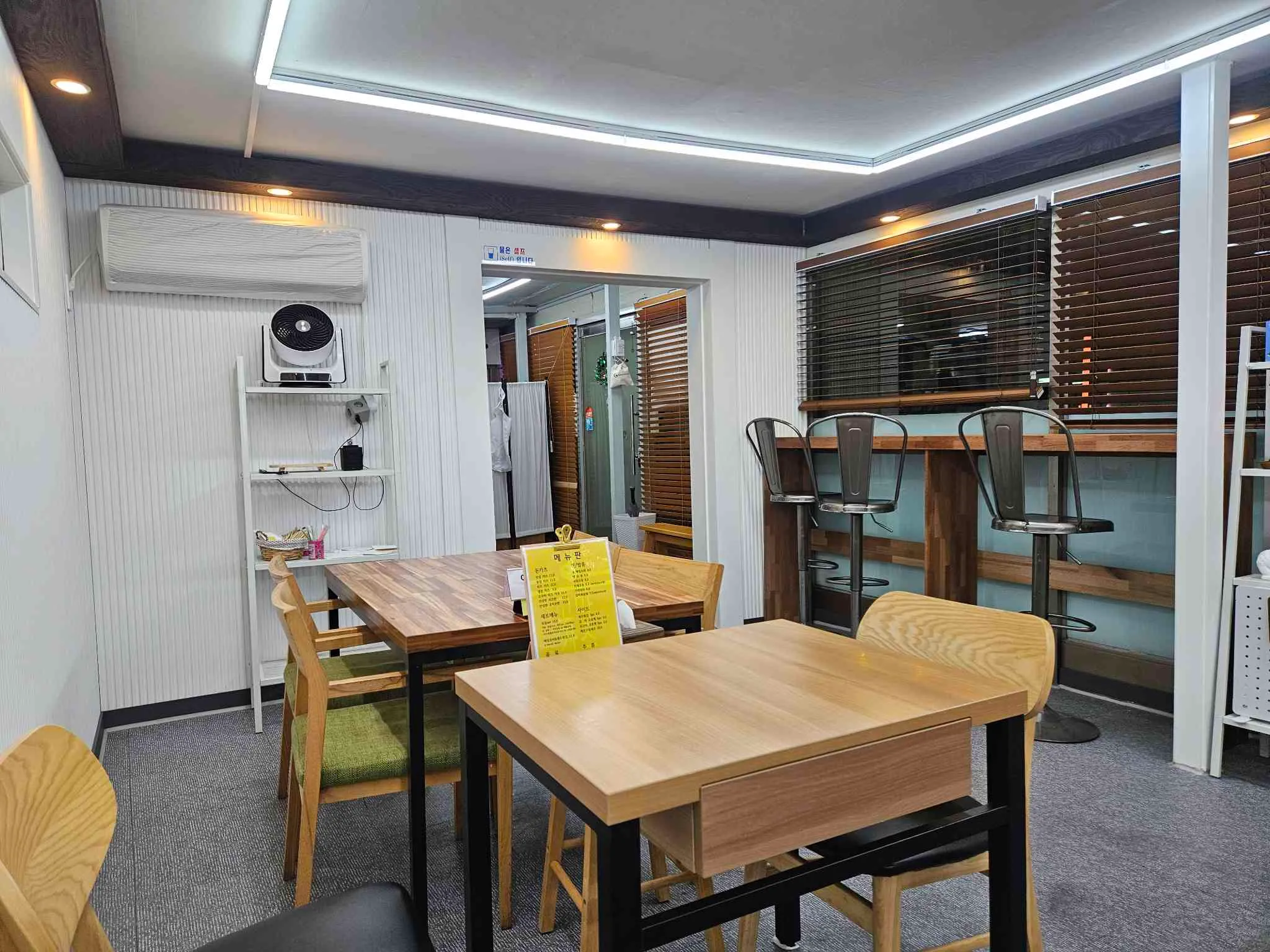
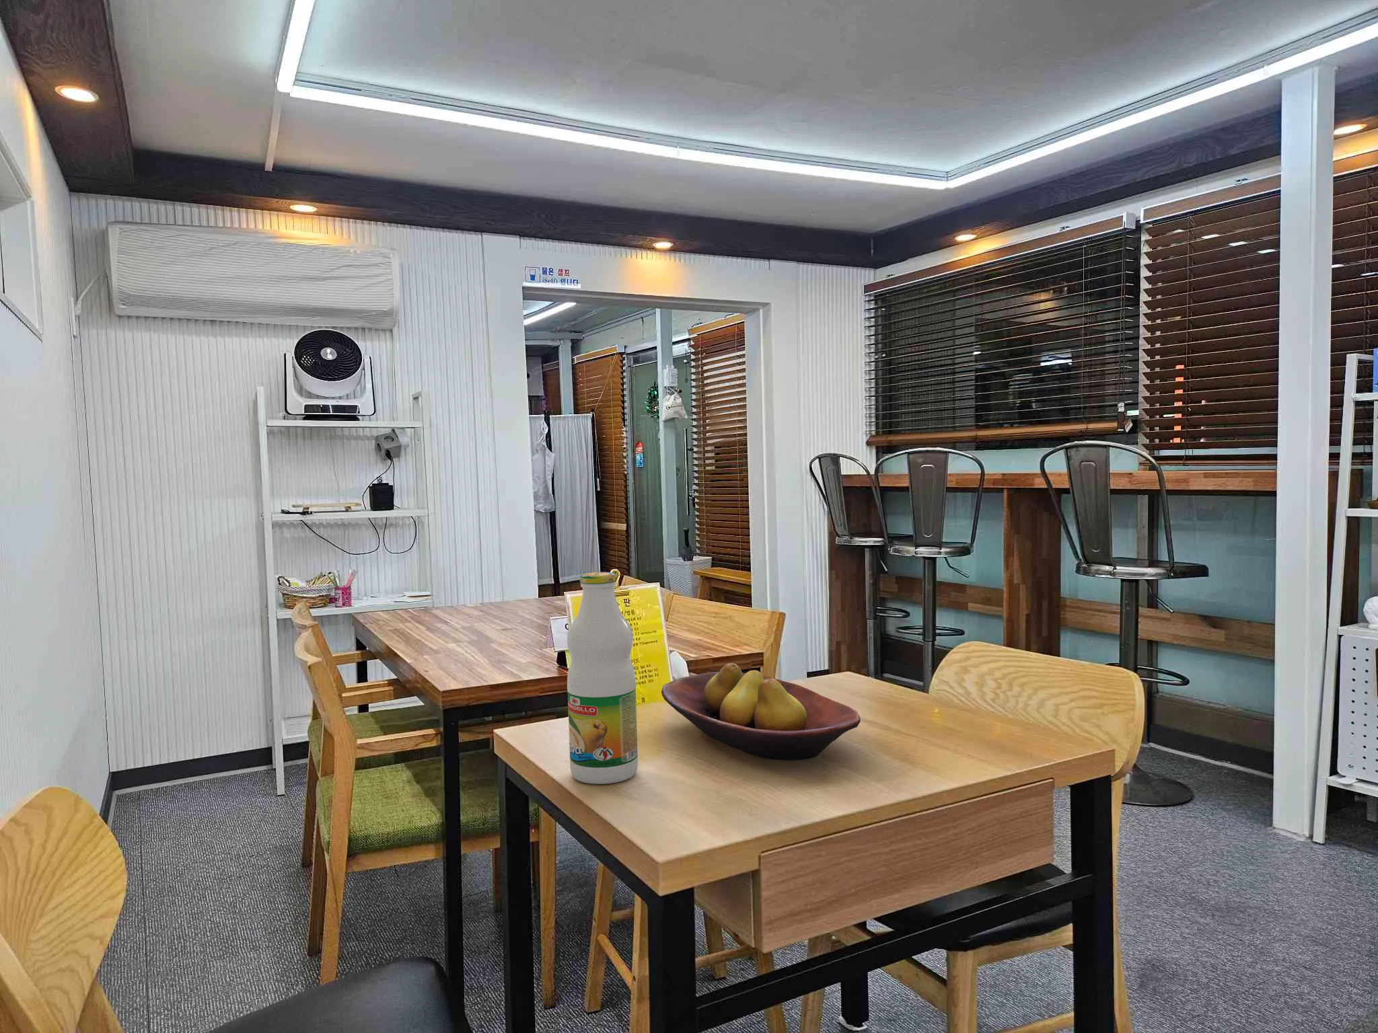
+ bottle (601, 675)
+ fruit bowl (754, 703)
